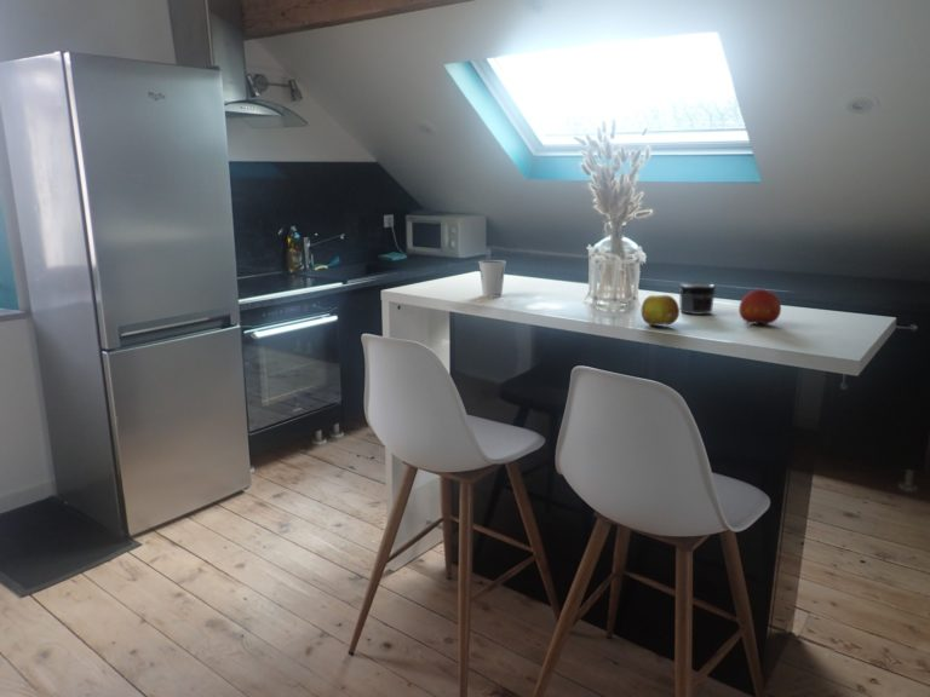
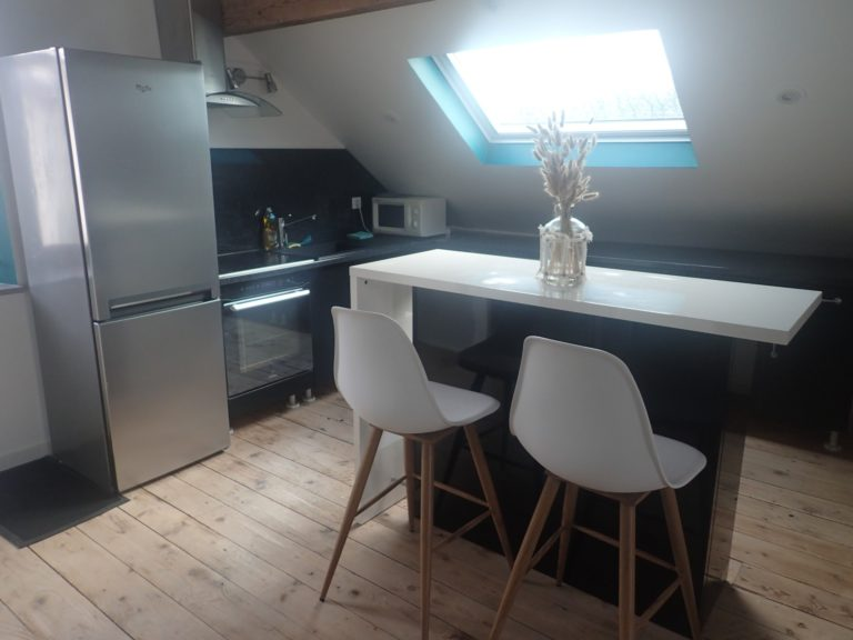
- dixie cup (492, 278)
- fruit (660, 310)
- fruit (759, 306)
- jar (696, 298)
